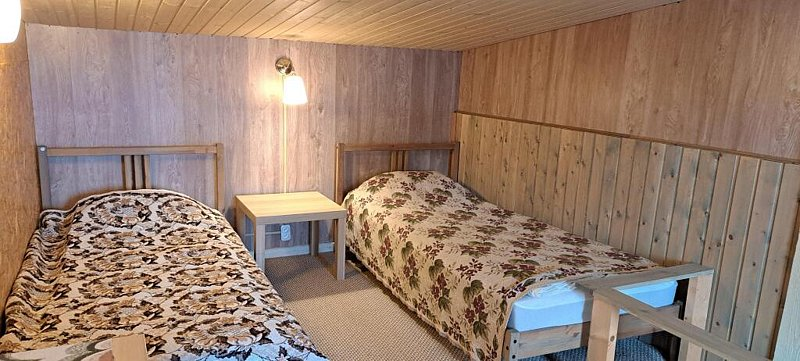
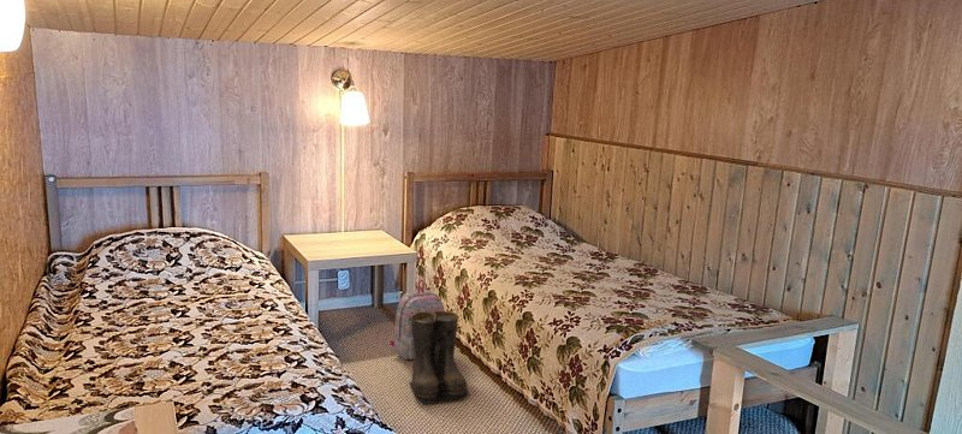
+ boots (437, 352)
+ backpack (417, 311)
